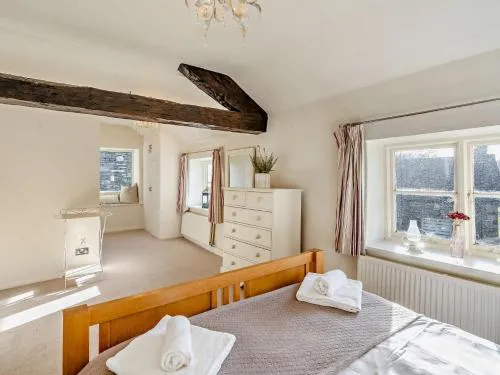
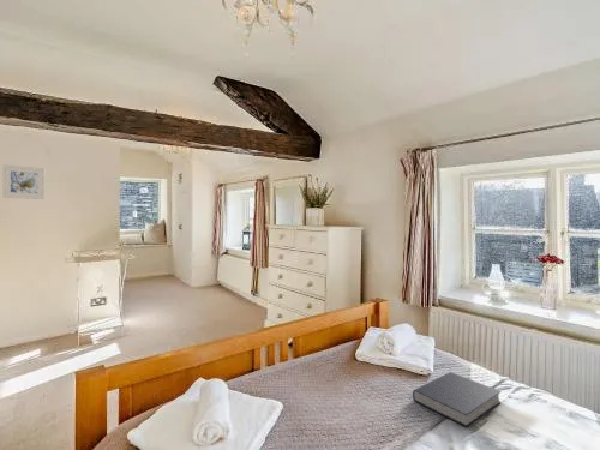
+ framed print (24, 182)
+ book (456, 395)
